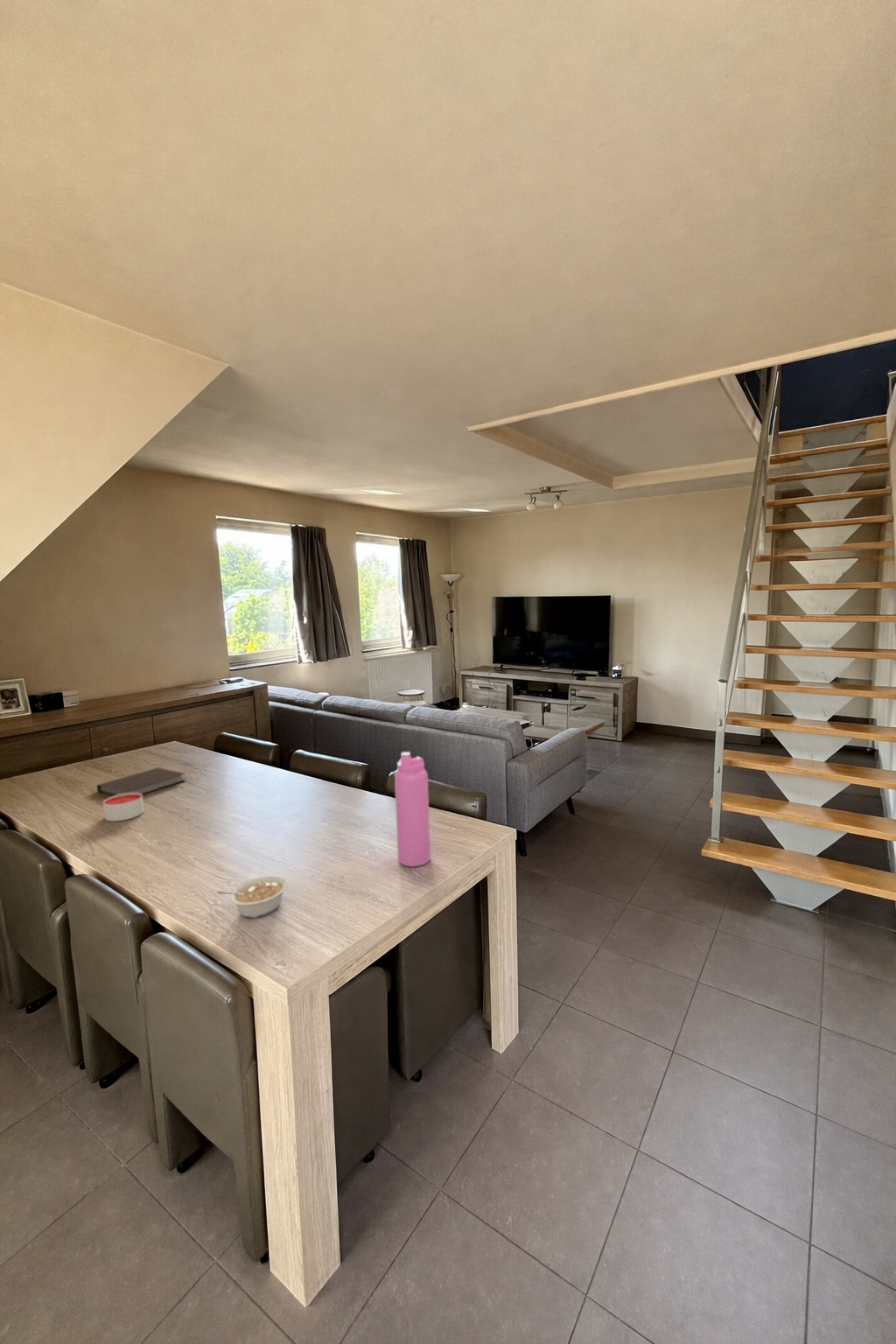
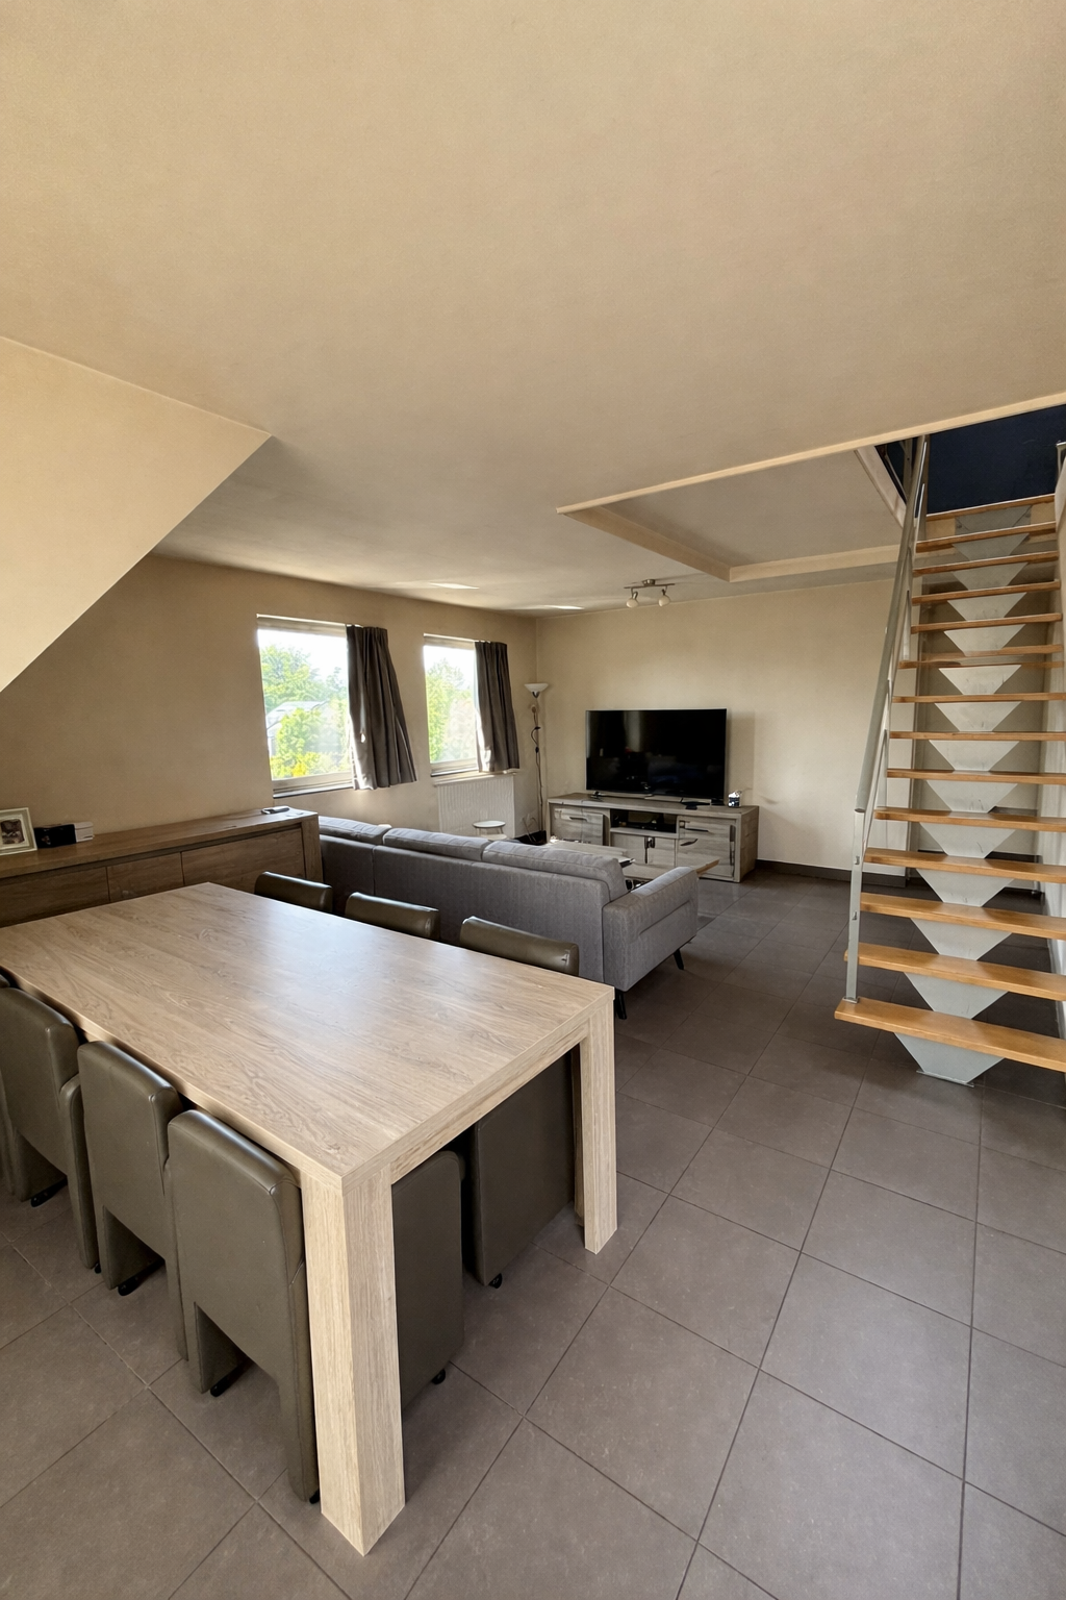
- water bottle (412, 806)
- legume (257, 897)
- candle (123, 806)
- notebook (143, 781)
